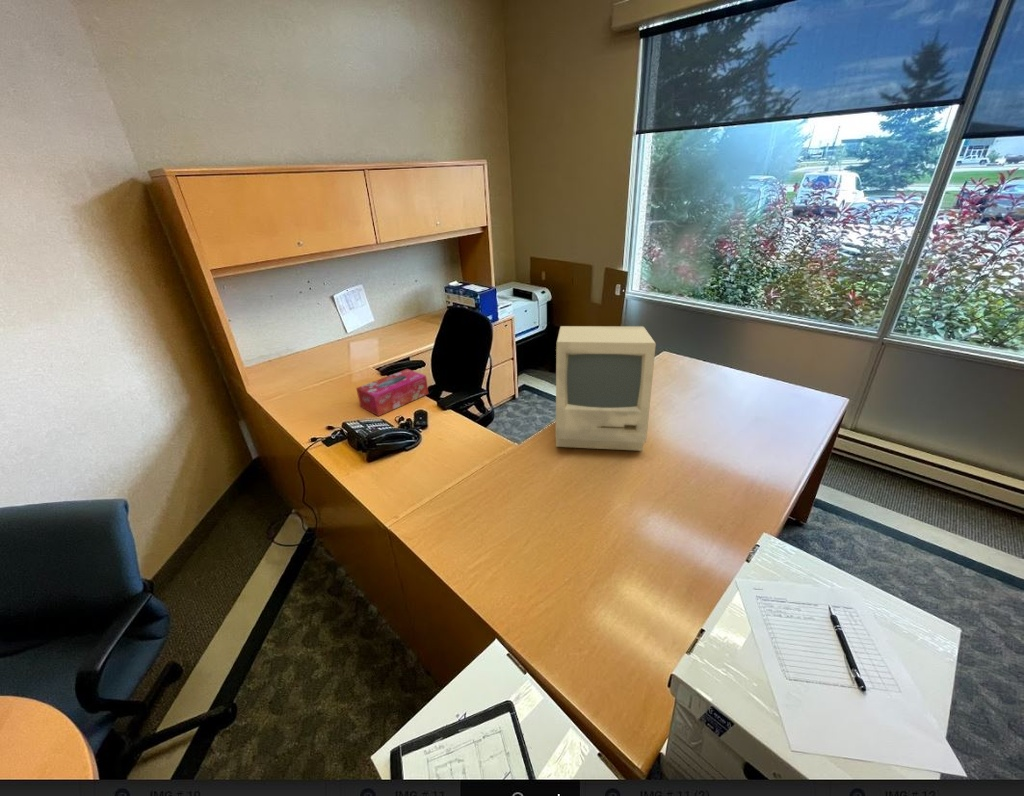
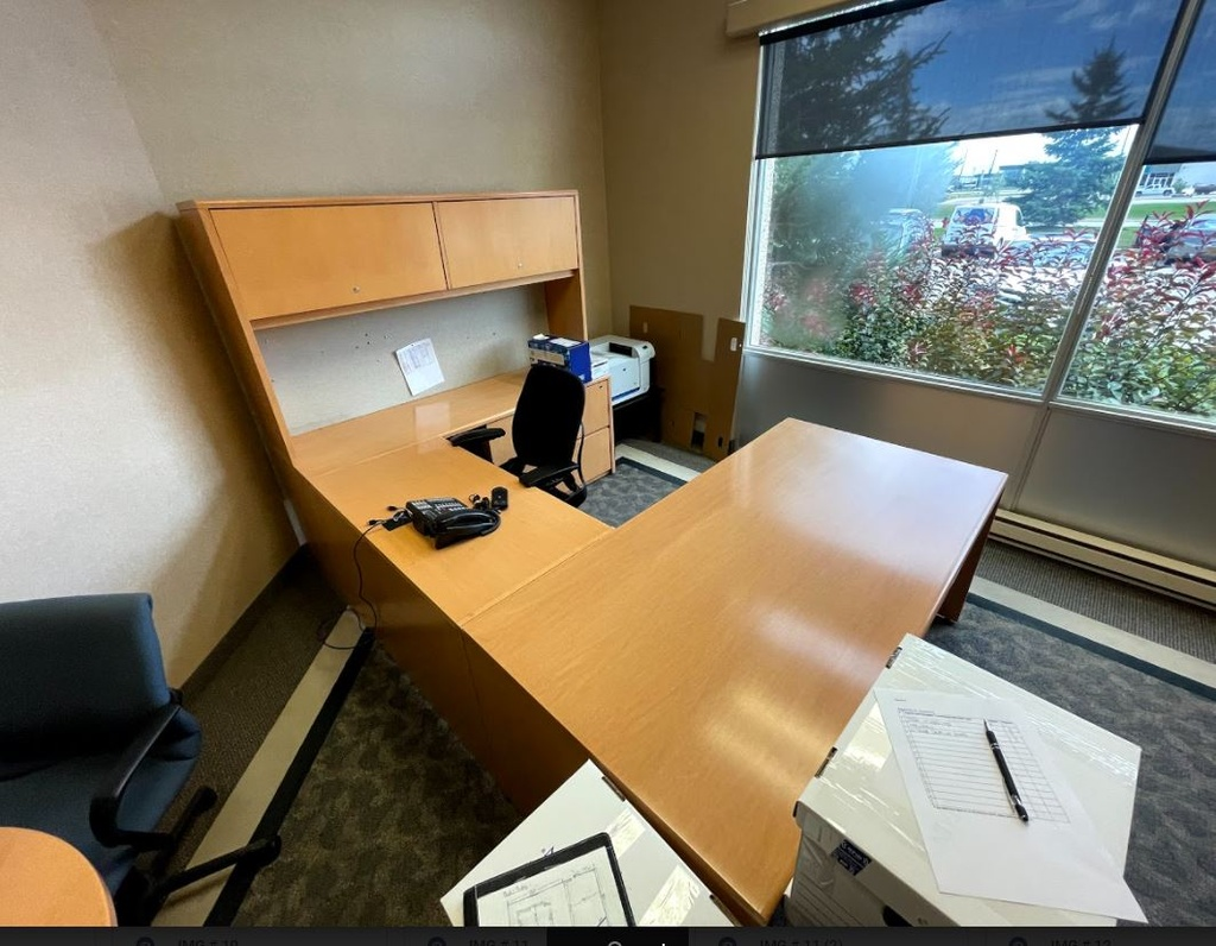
- computer monitor (600, 384)
- tissue box (393, 391)
